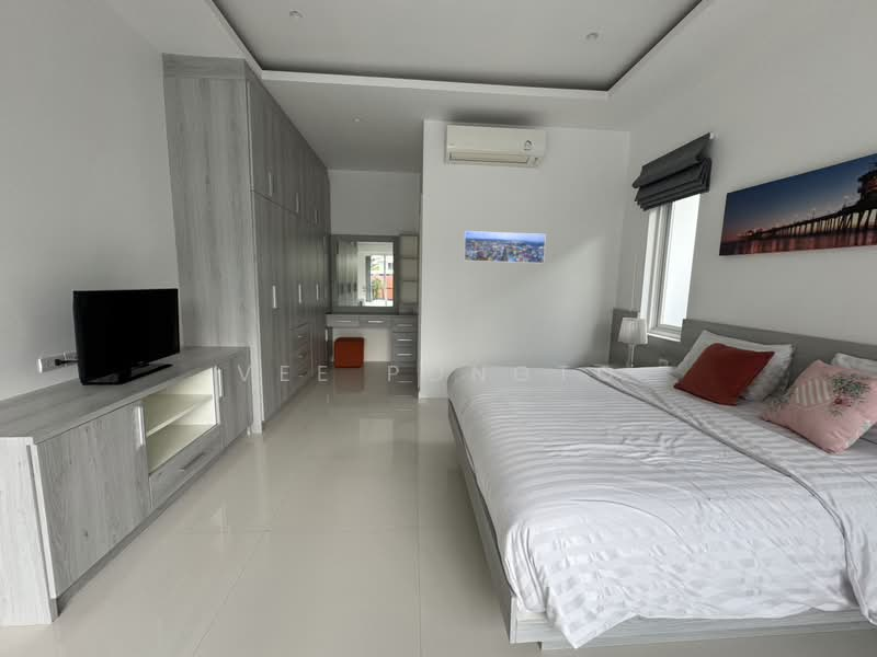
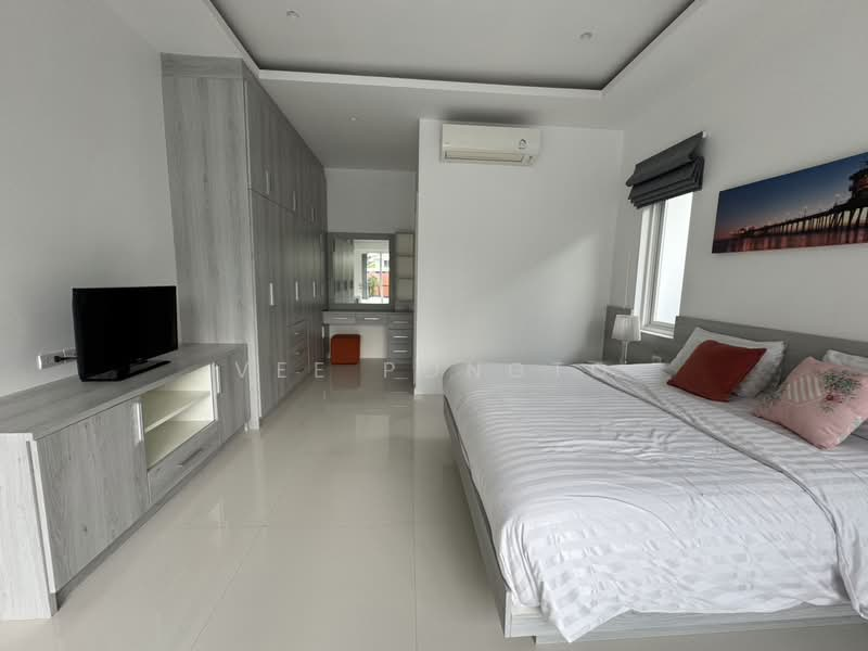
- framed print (504, 246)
